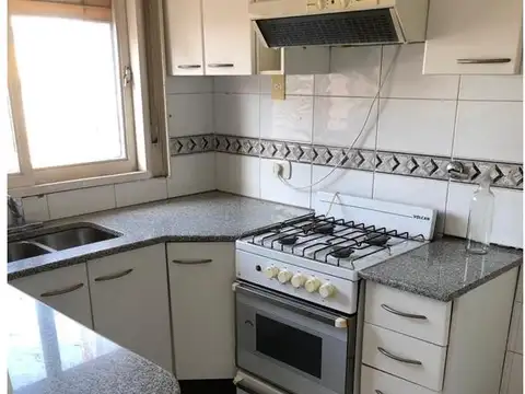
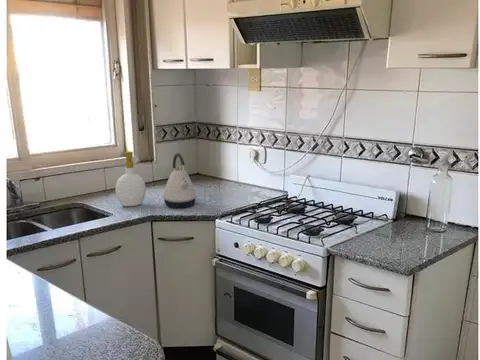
+ soap bottle (130, 178)
+ kettle (179, 179)
